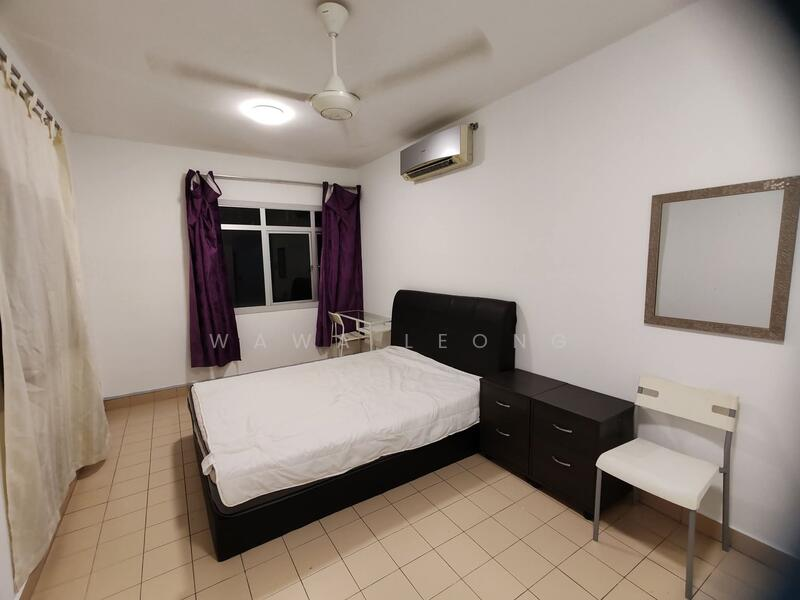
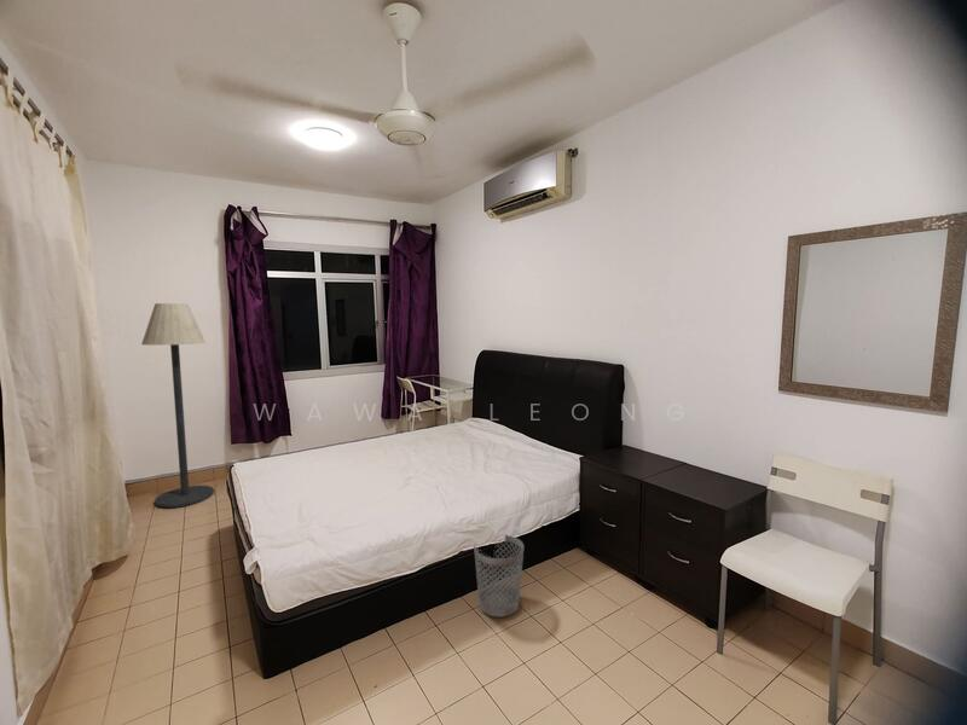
+ floor lamp (178, 402)
+ wastebasket (498, 575)
